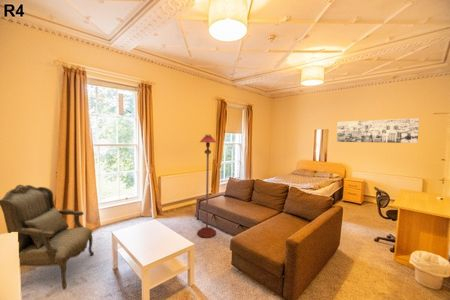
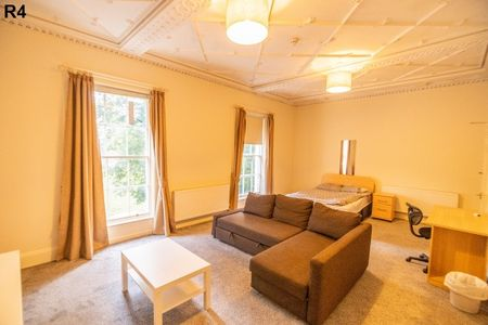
- floor lamp (207, 184)
- armchair (52, 228)
- wall art (373, 131)
